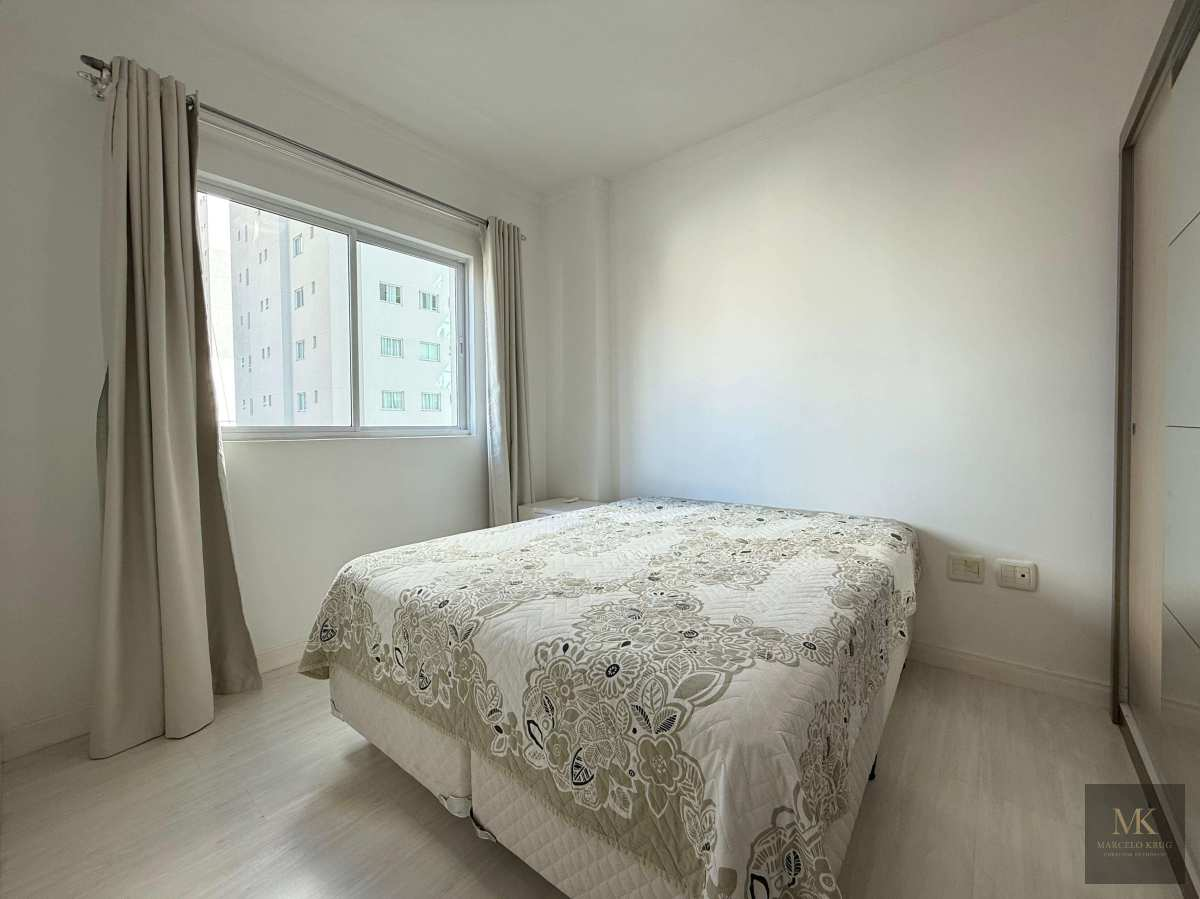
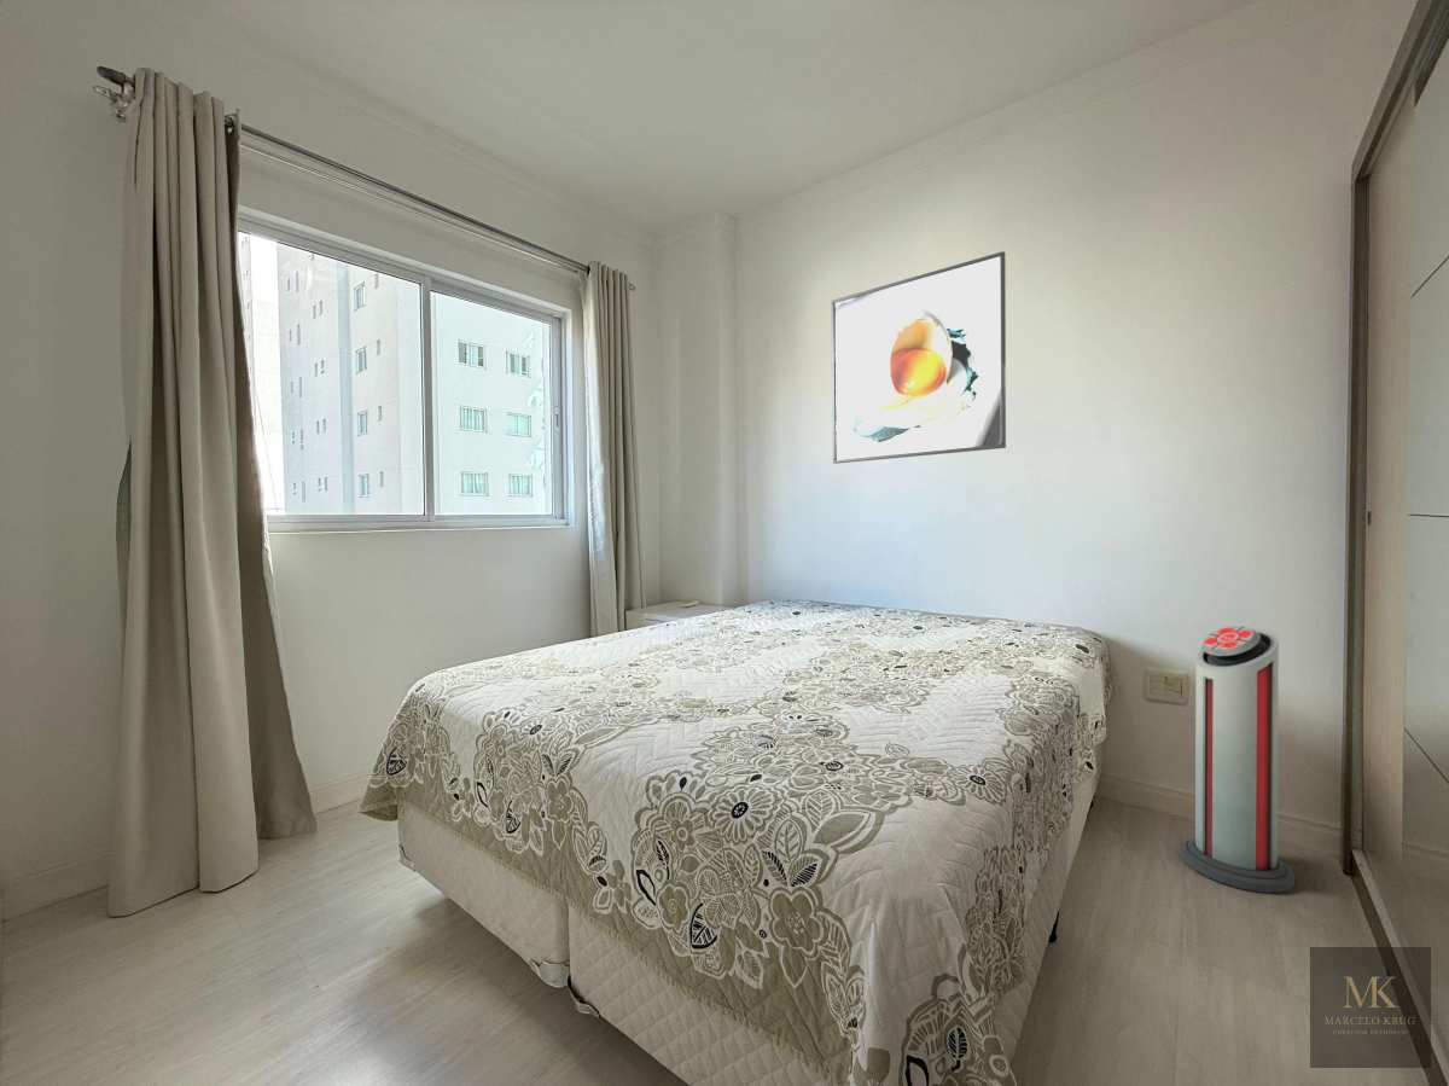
+ air purifier (1235, 747)
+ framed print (910, 367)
